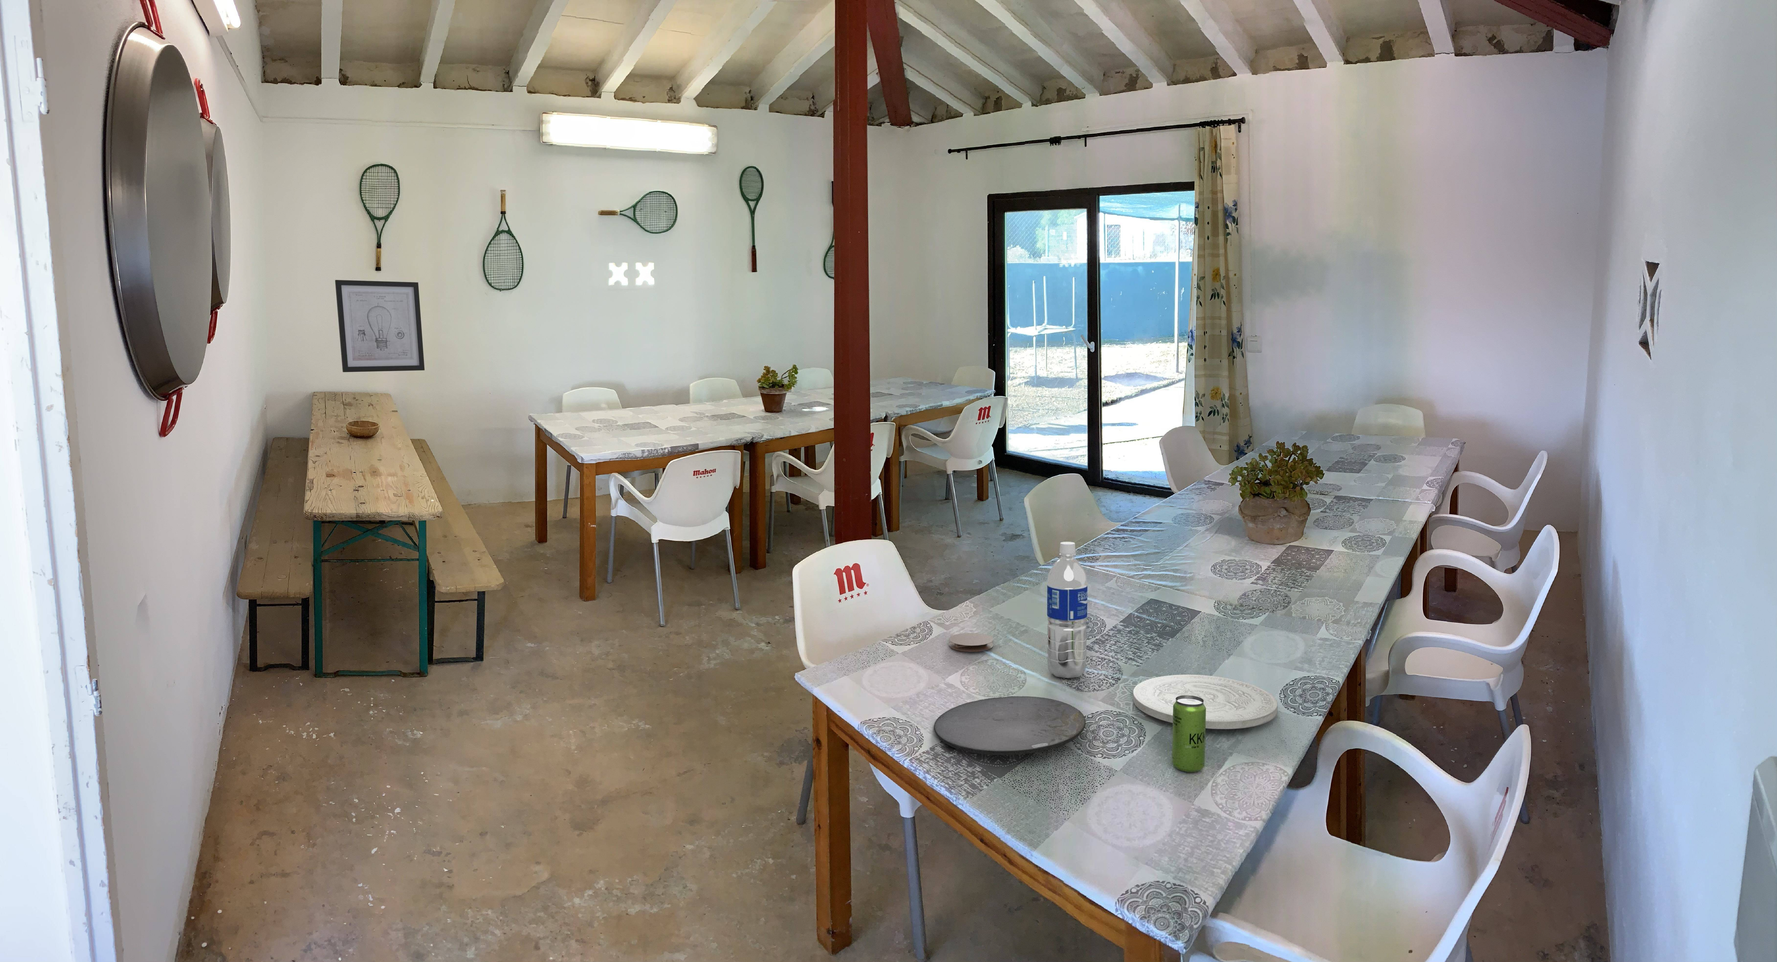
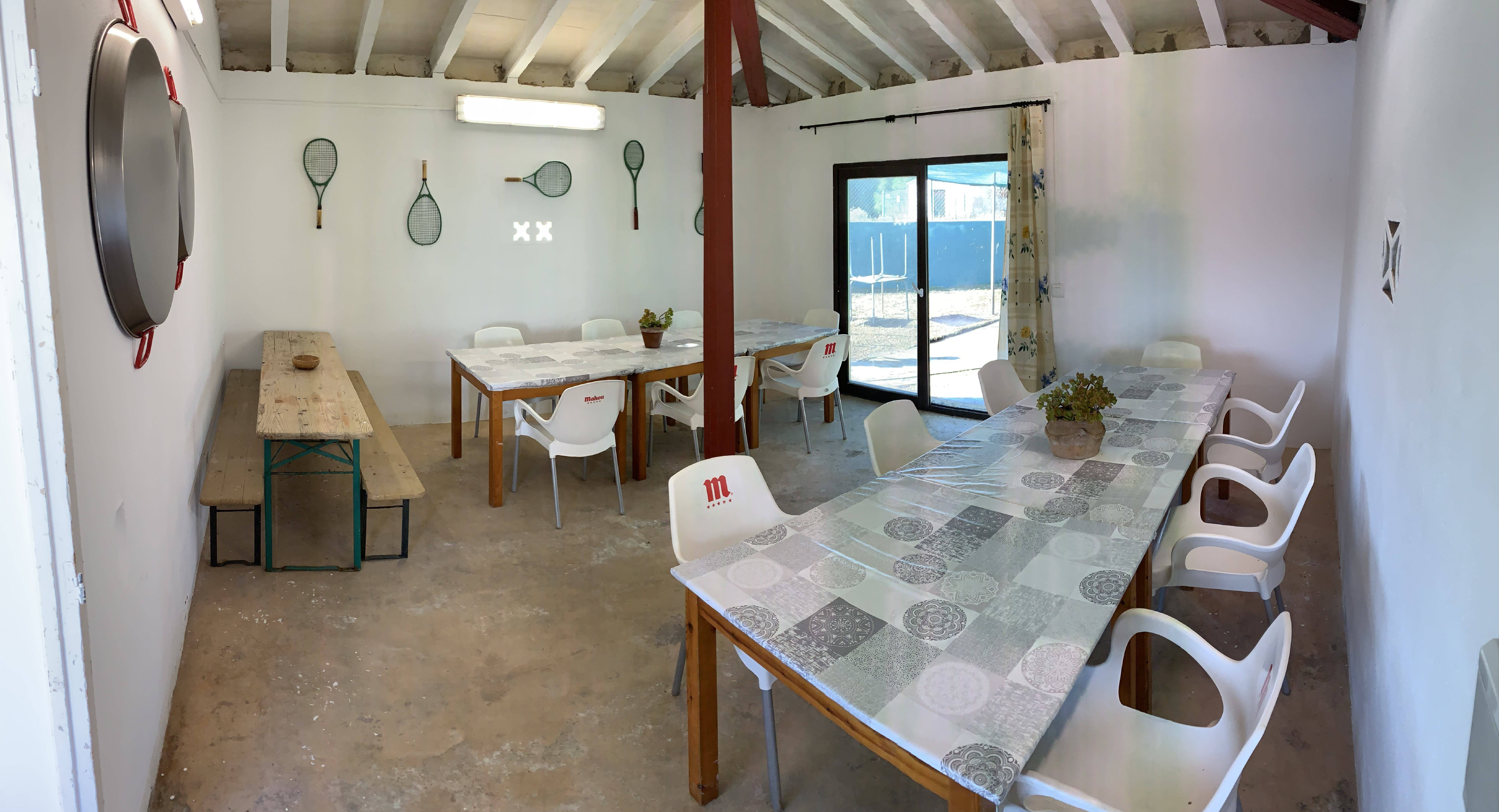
- wall art (381, 326)
- water bottle (1067, 609)
- plate (1009, 723)
- plate (1204, 700)
- coaster (971, 642)
- beverage can (1189, 733)
